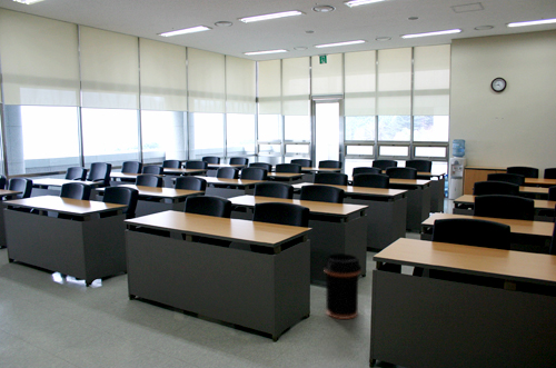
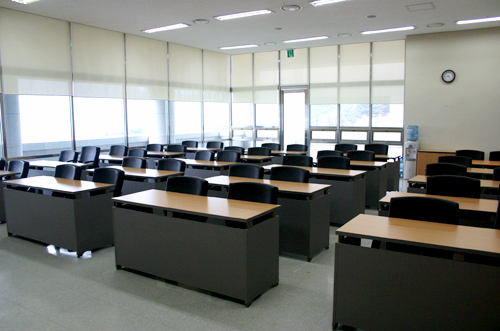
- trash can (341, 285)
